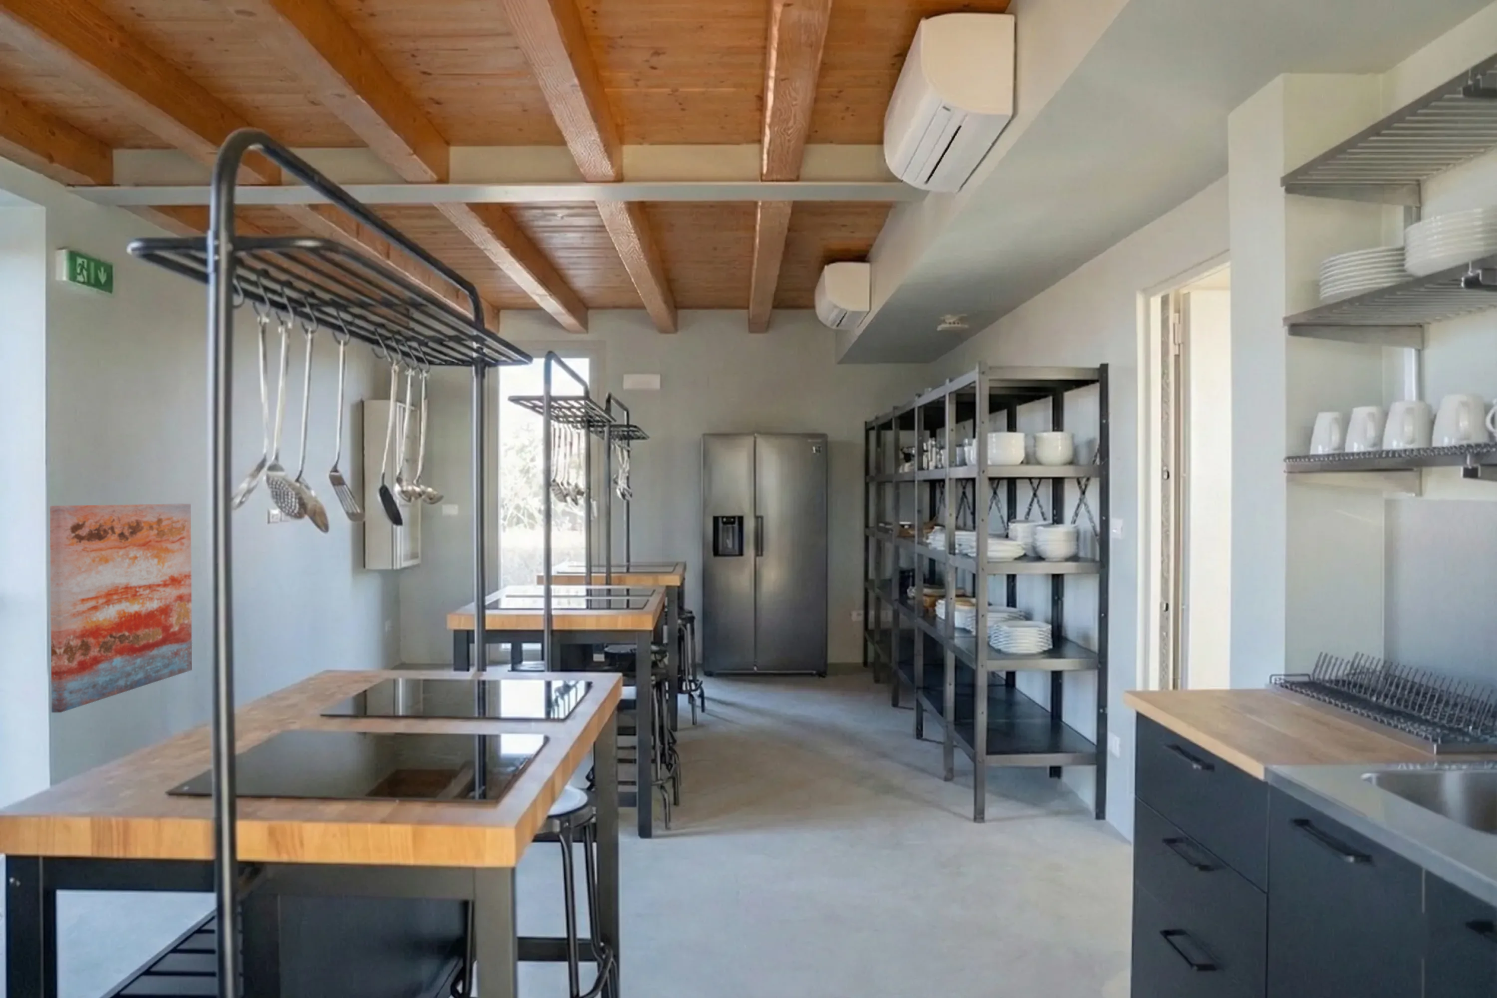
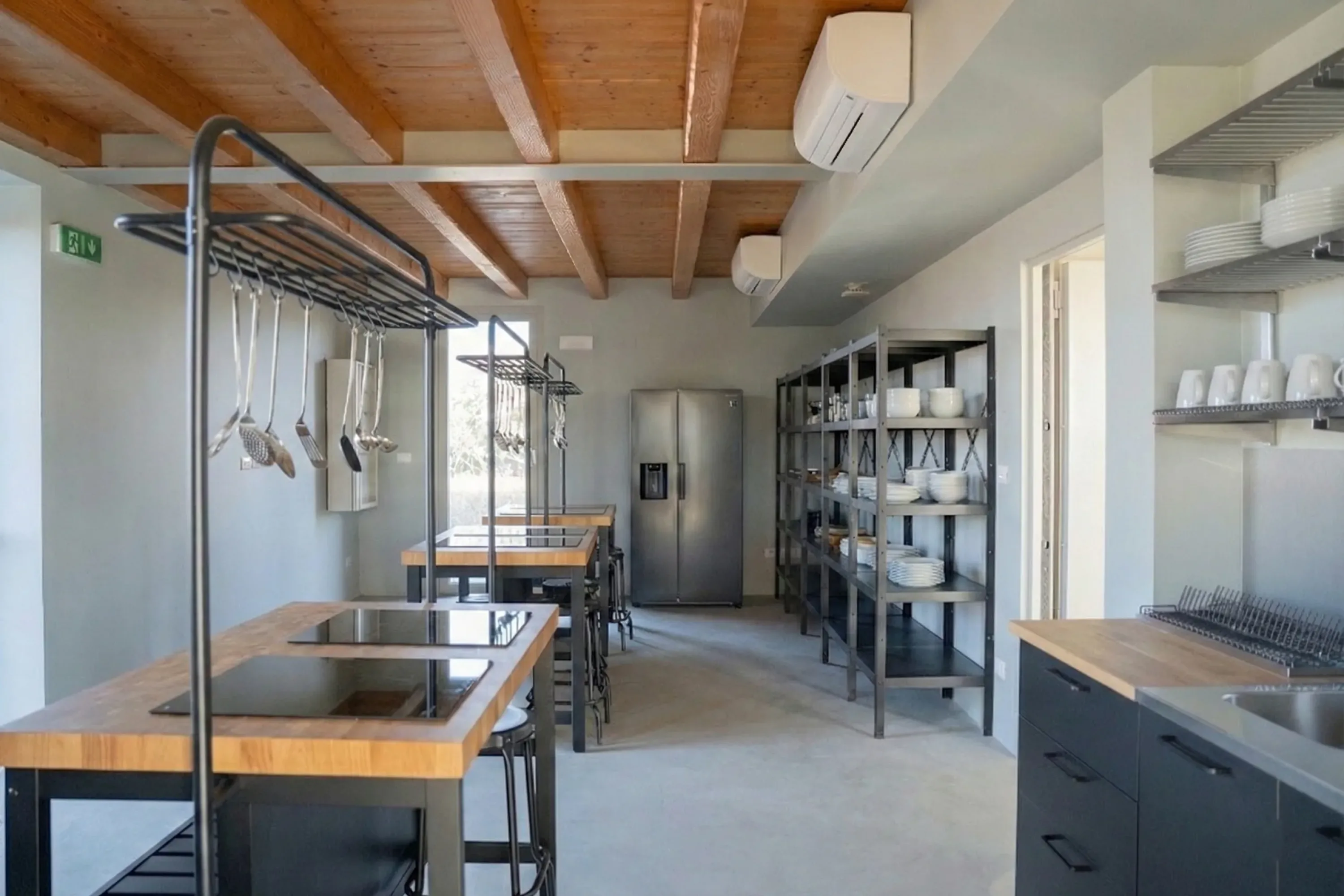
- wall art (128, 597)
